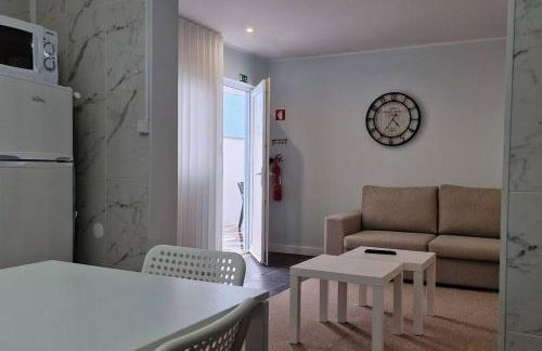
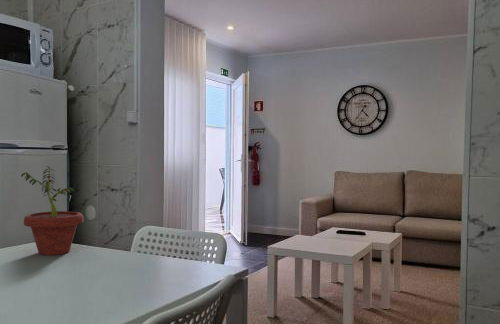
+ potted plant (52, 208)
